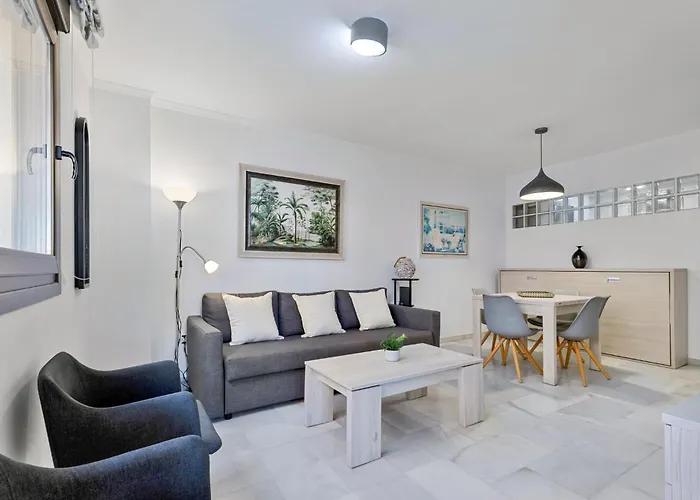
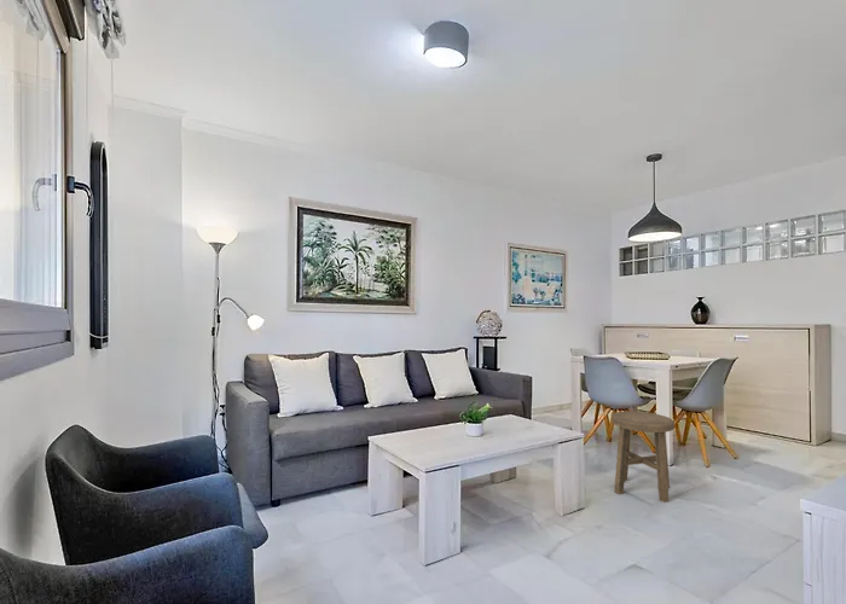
+ stool (642, 457)
